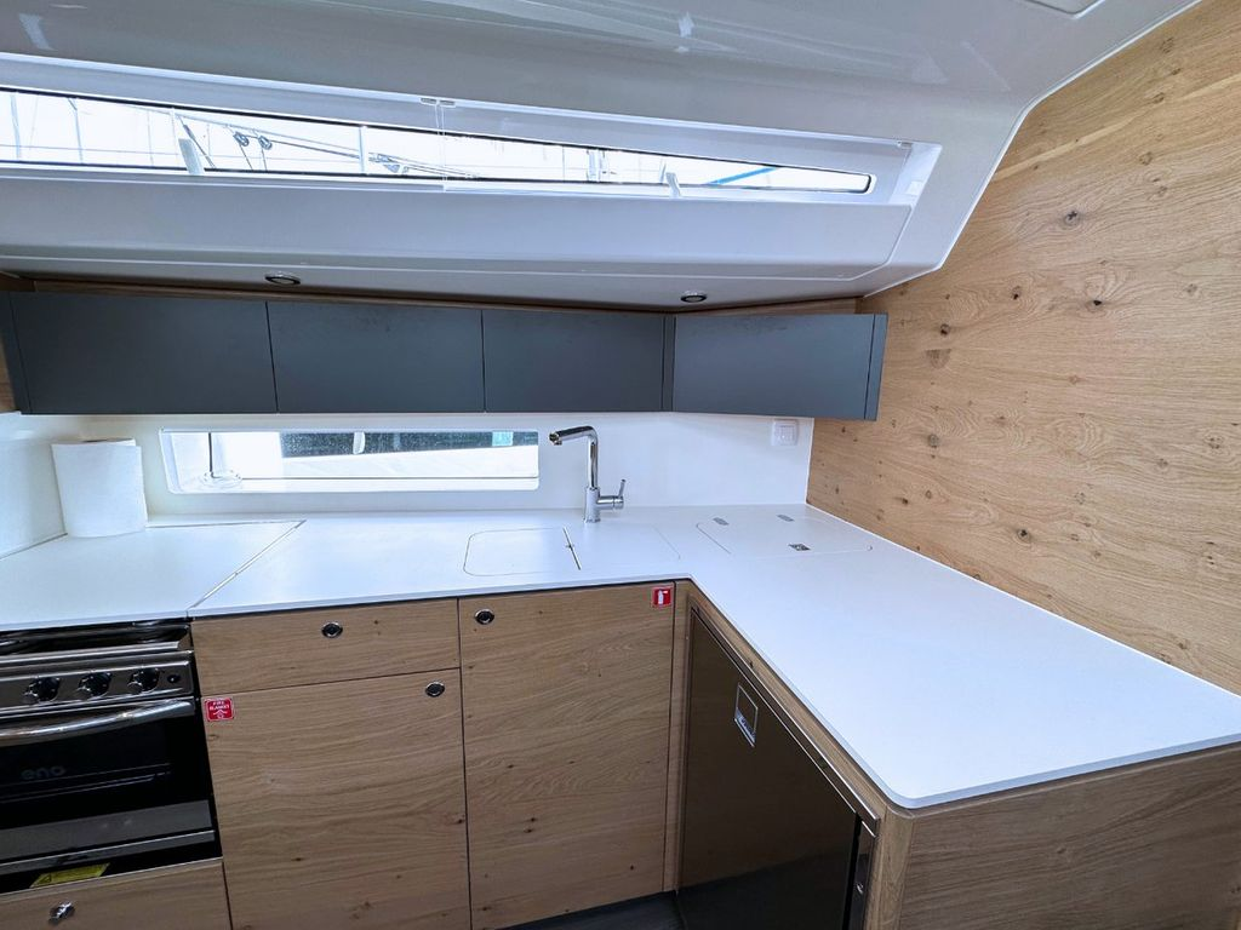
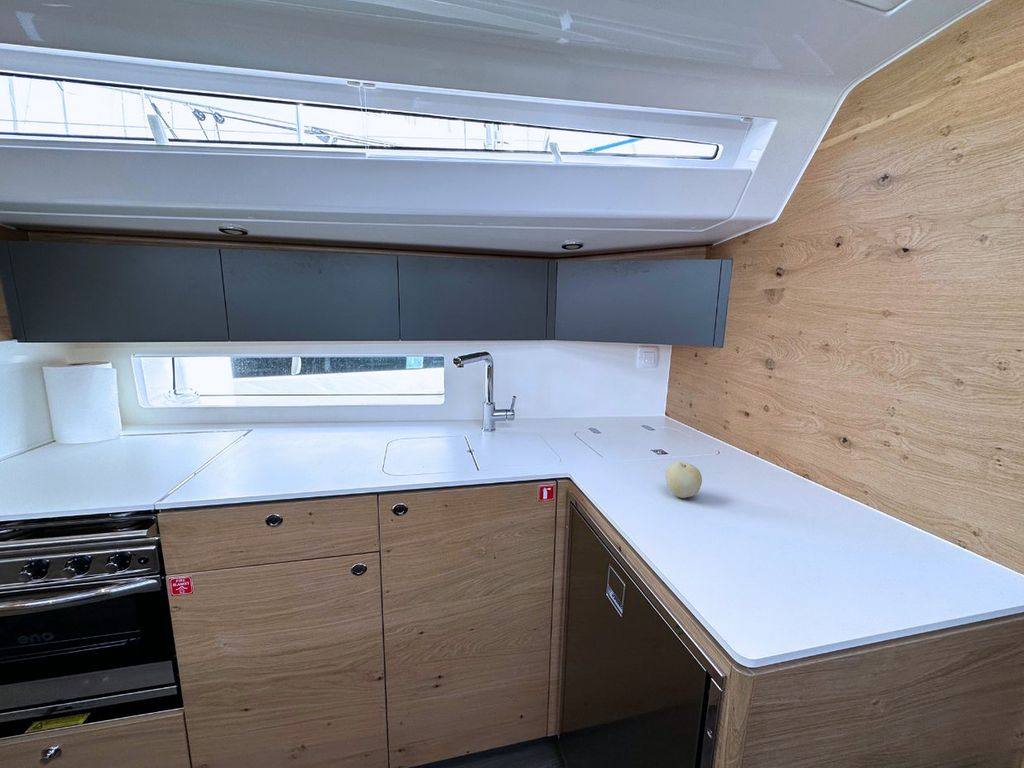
+ fruit (683, 479)
